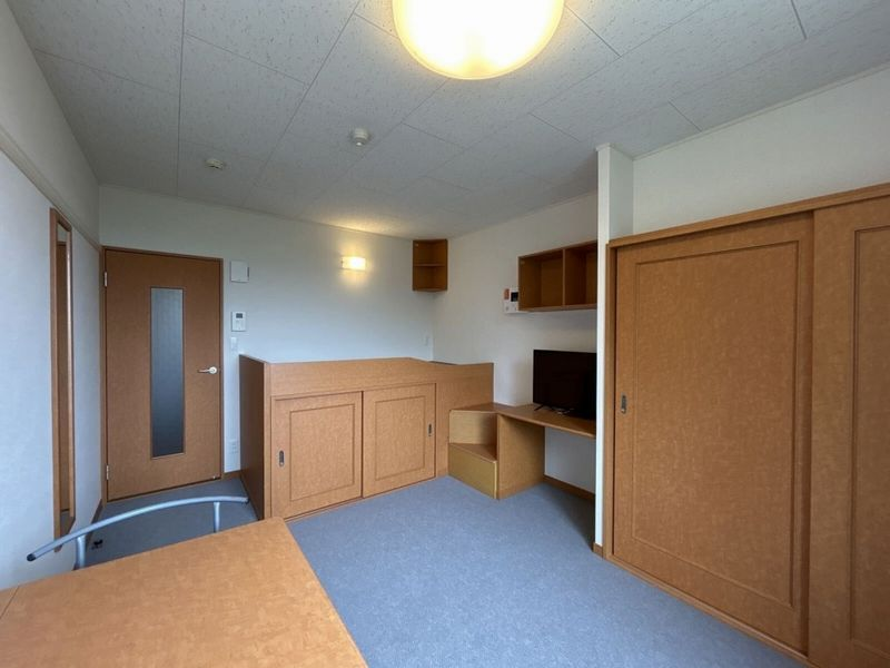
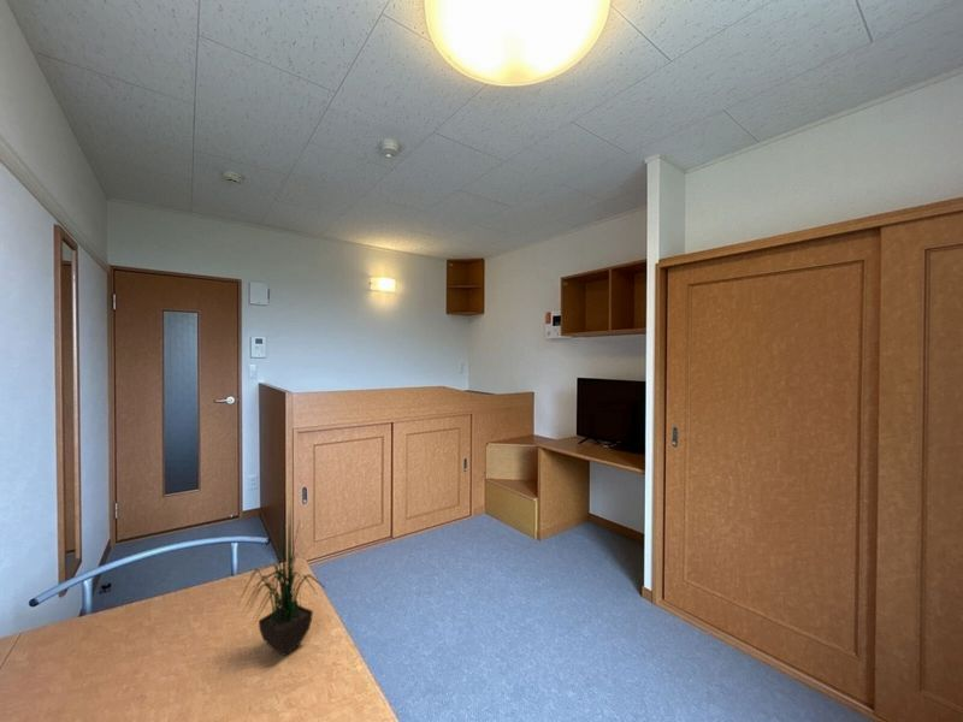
+ potted plant (280, 572)
